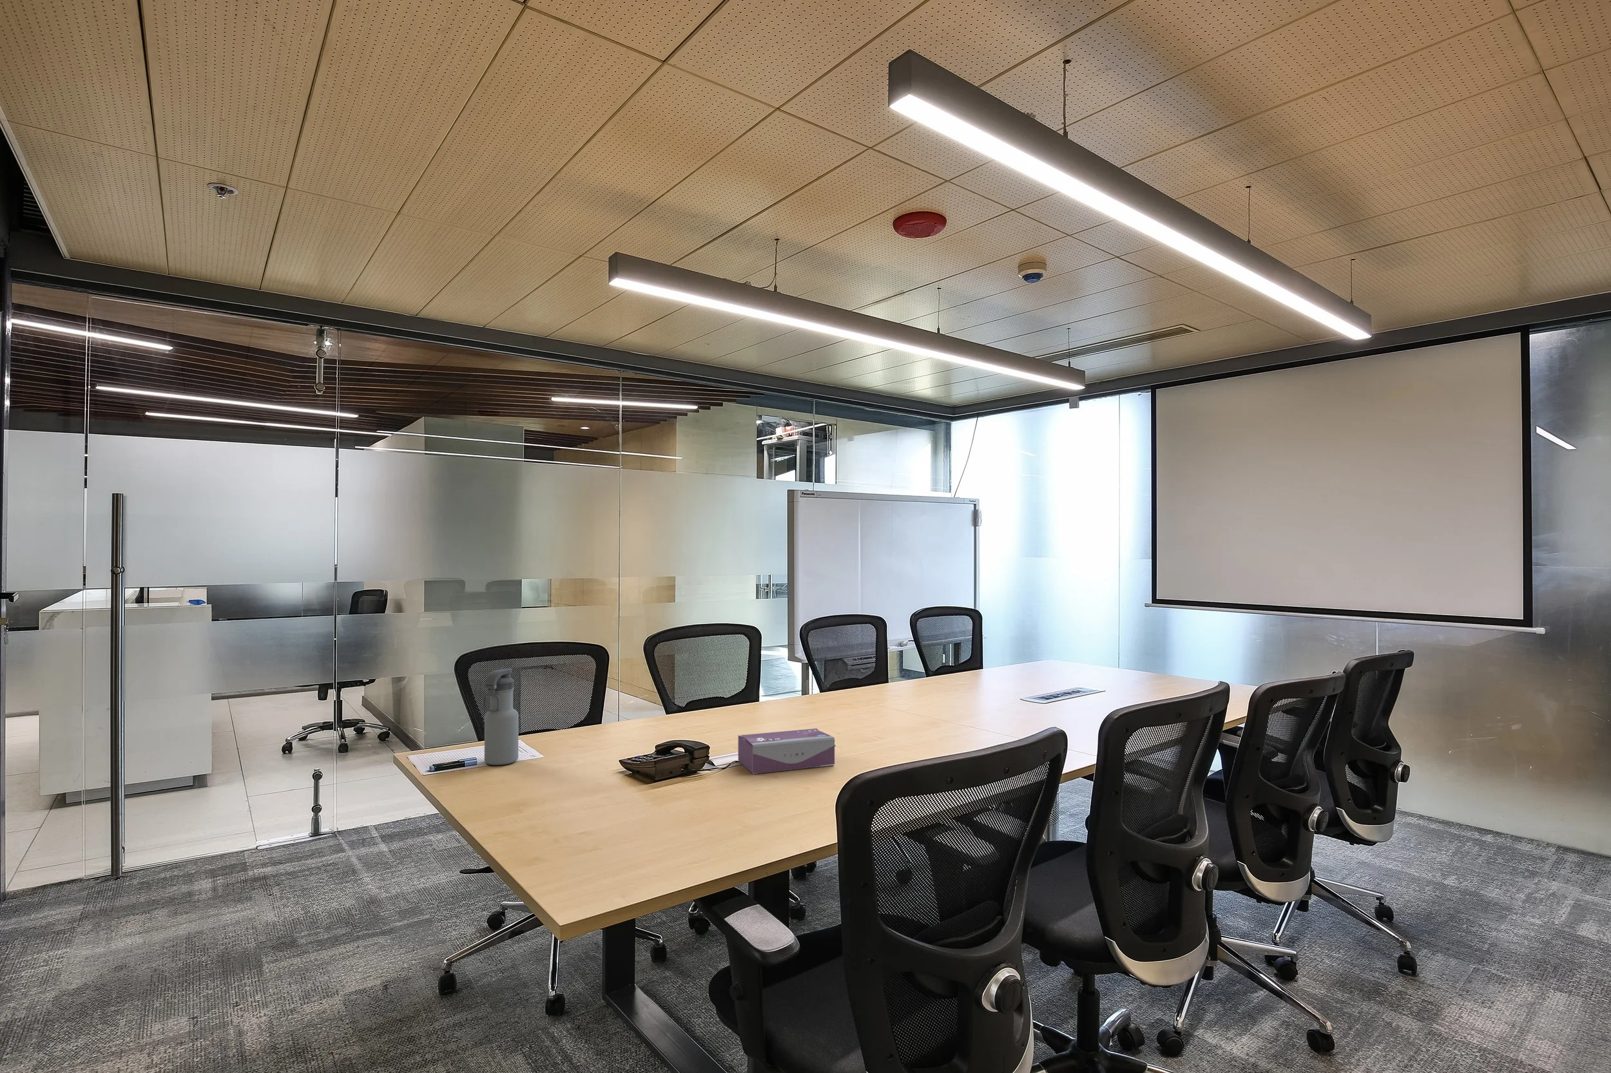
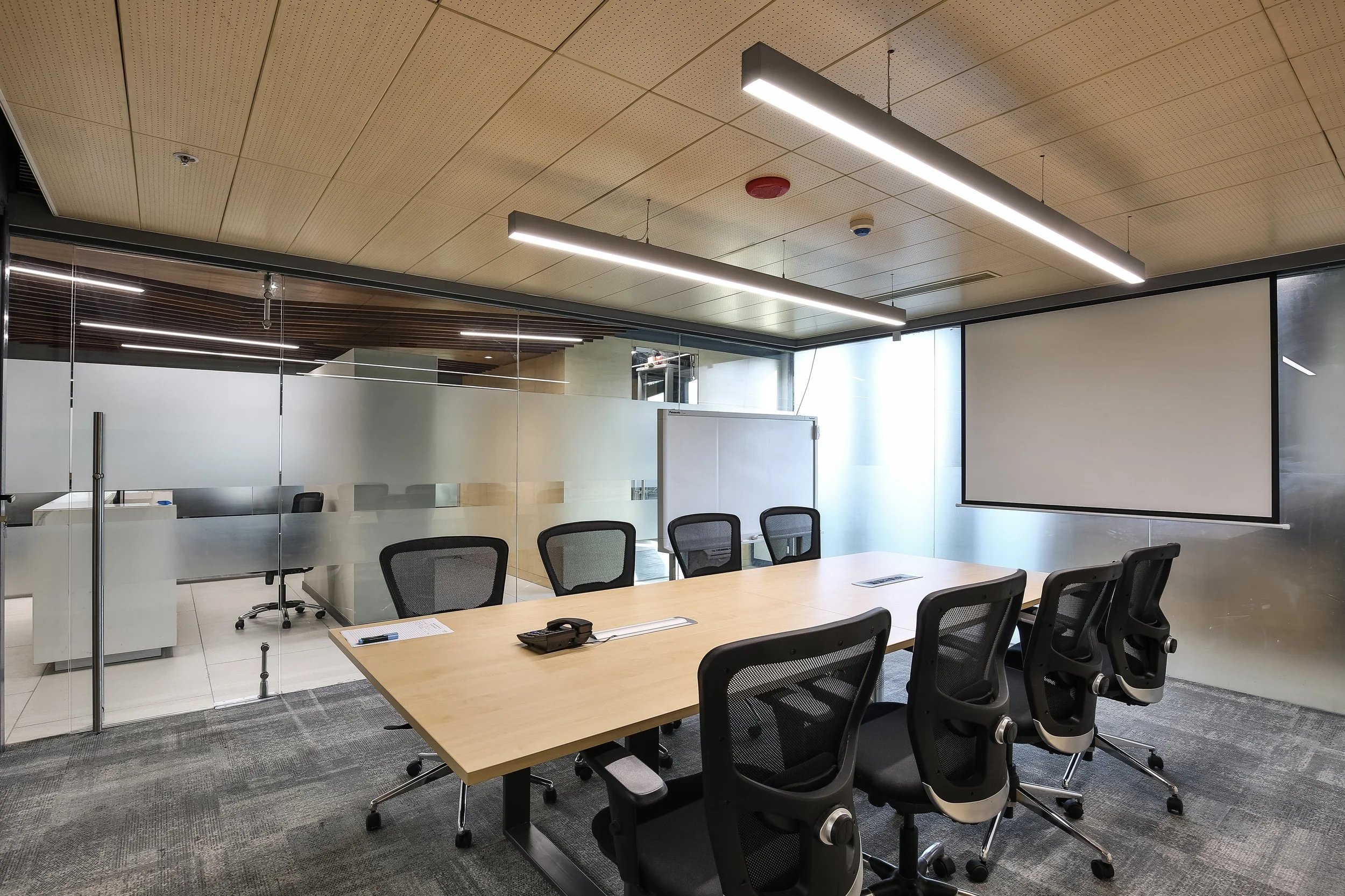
- water bottle (501, 716)
- tissue box (786, 748)
